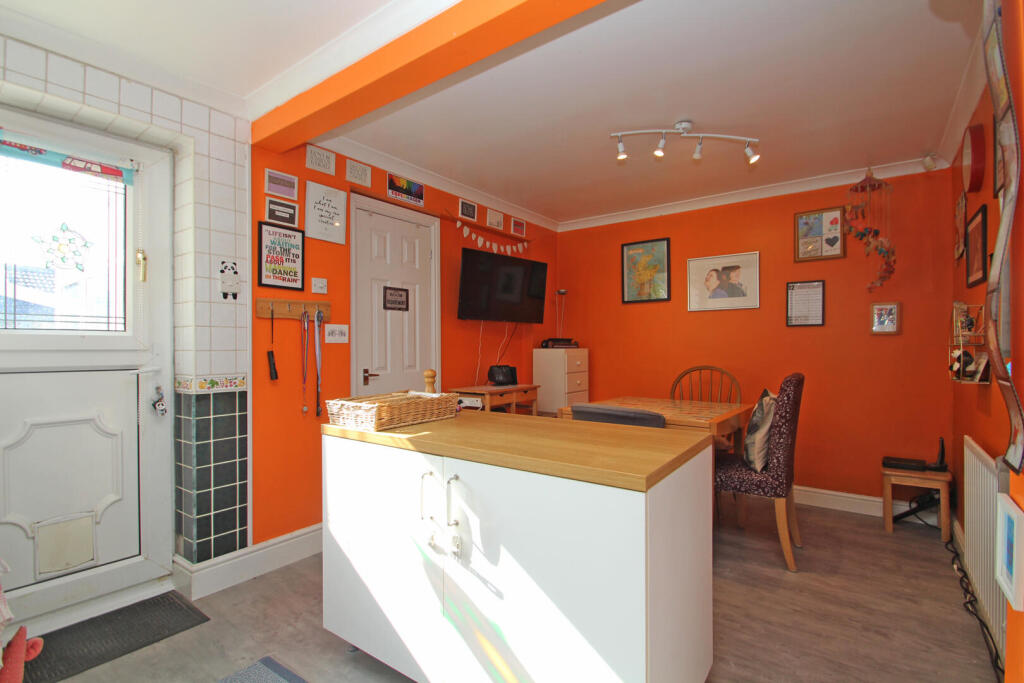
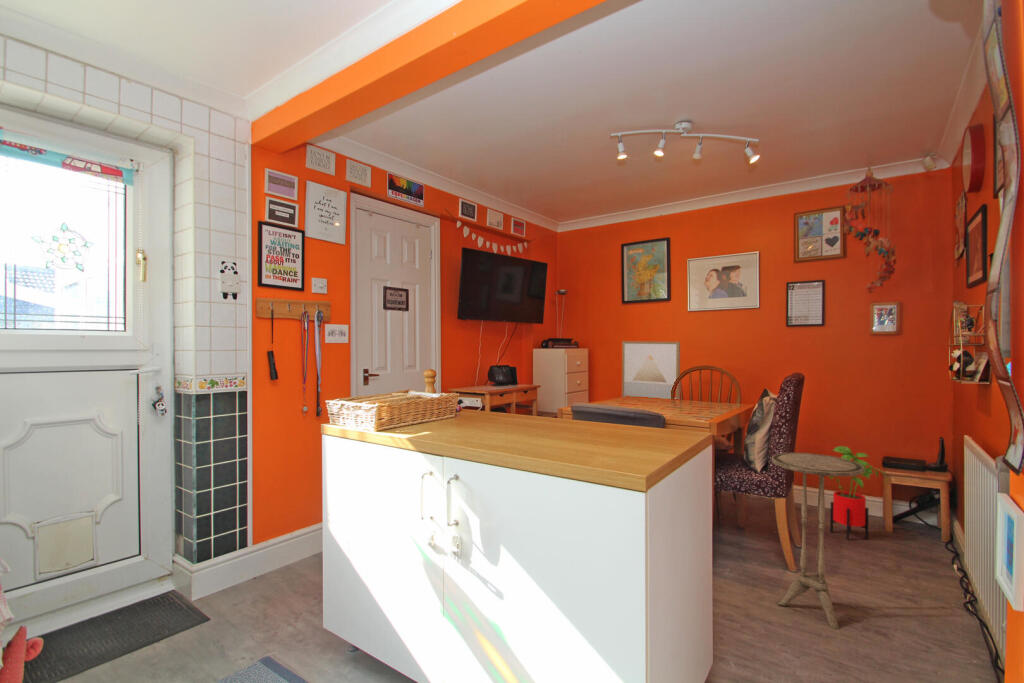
+ side table (818, 536)
+ wall art (650, 370)
+ house plant (847, 491)
